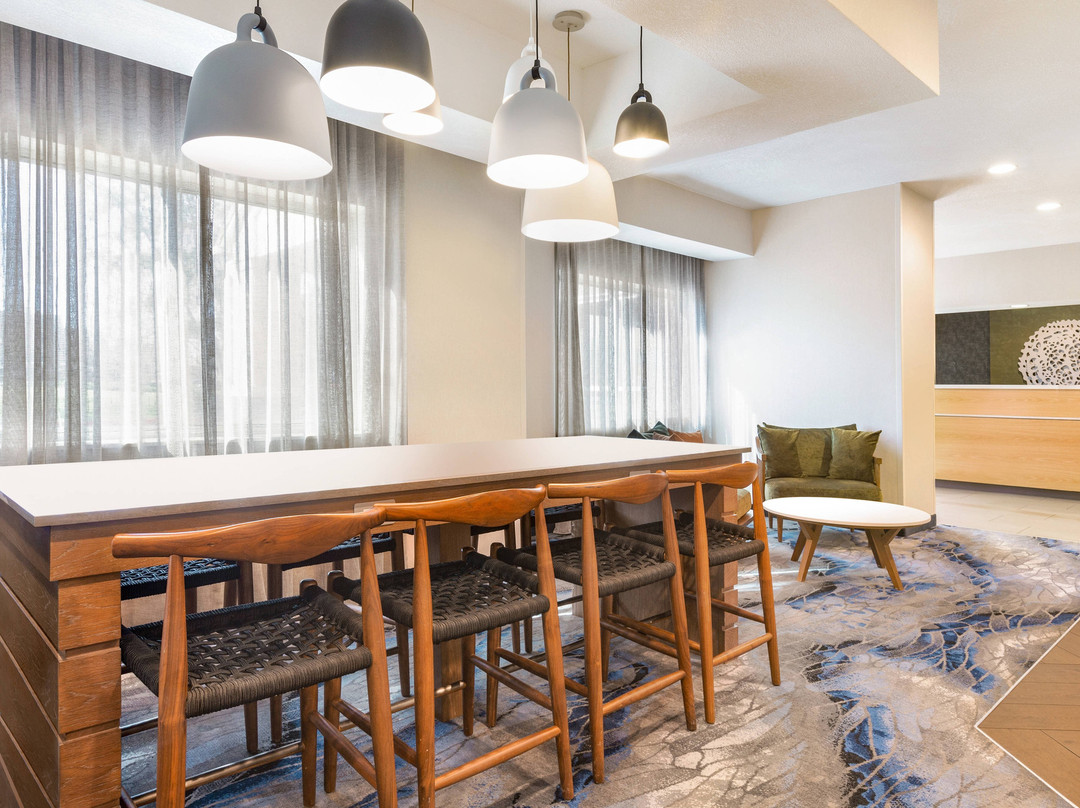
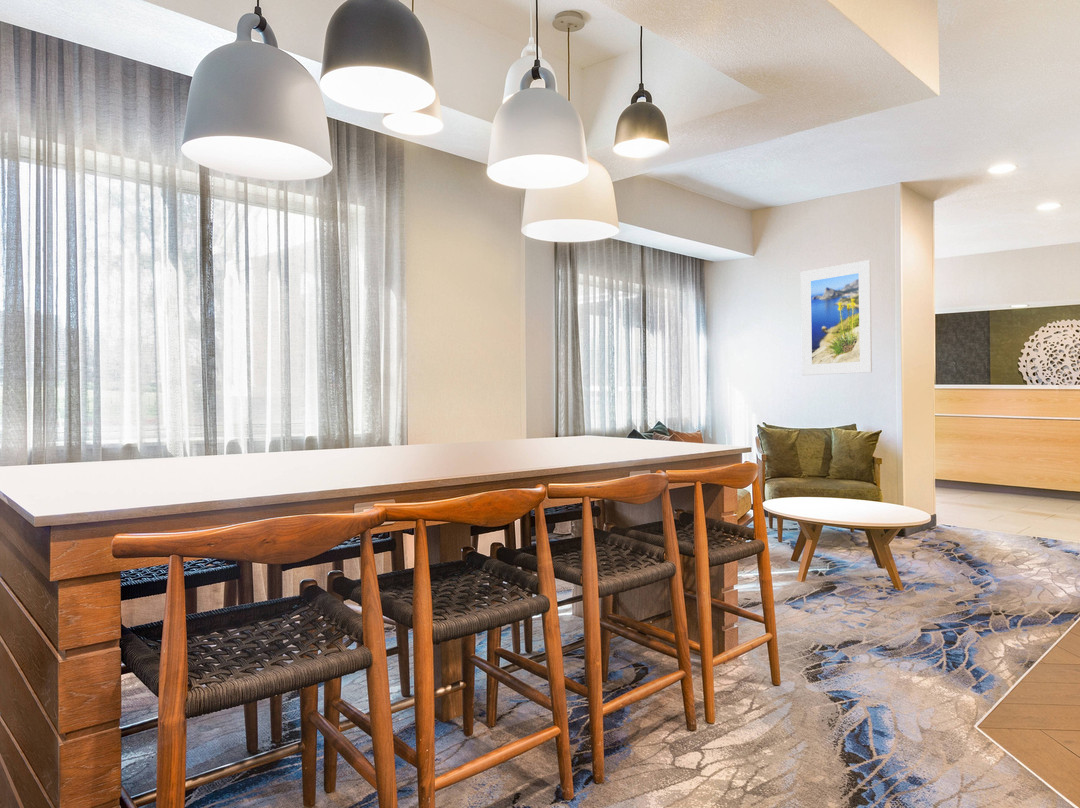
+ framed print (834, 320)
